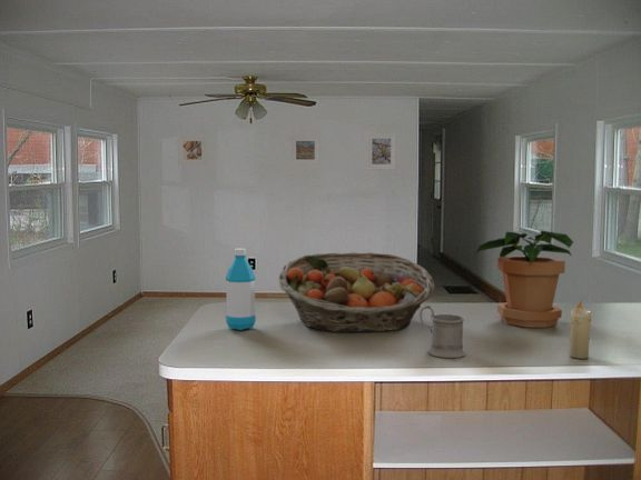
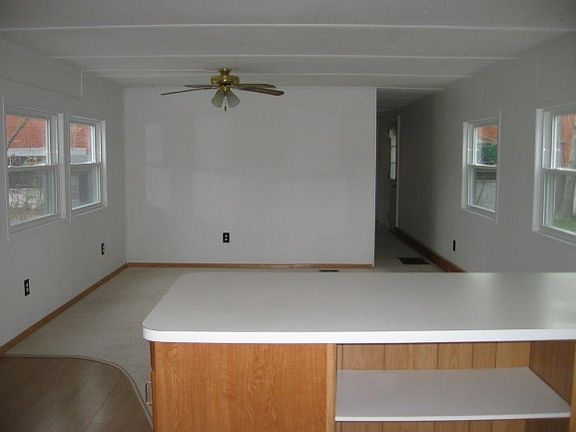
- water bottle (240, 288)
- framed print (381, 151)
- mug (440, 329)
- candle (580, 328)
- potted plant (522, 274)
- fruit basket (355, 290)
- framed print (305, 150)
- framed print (193, 150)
